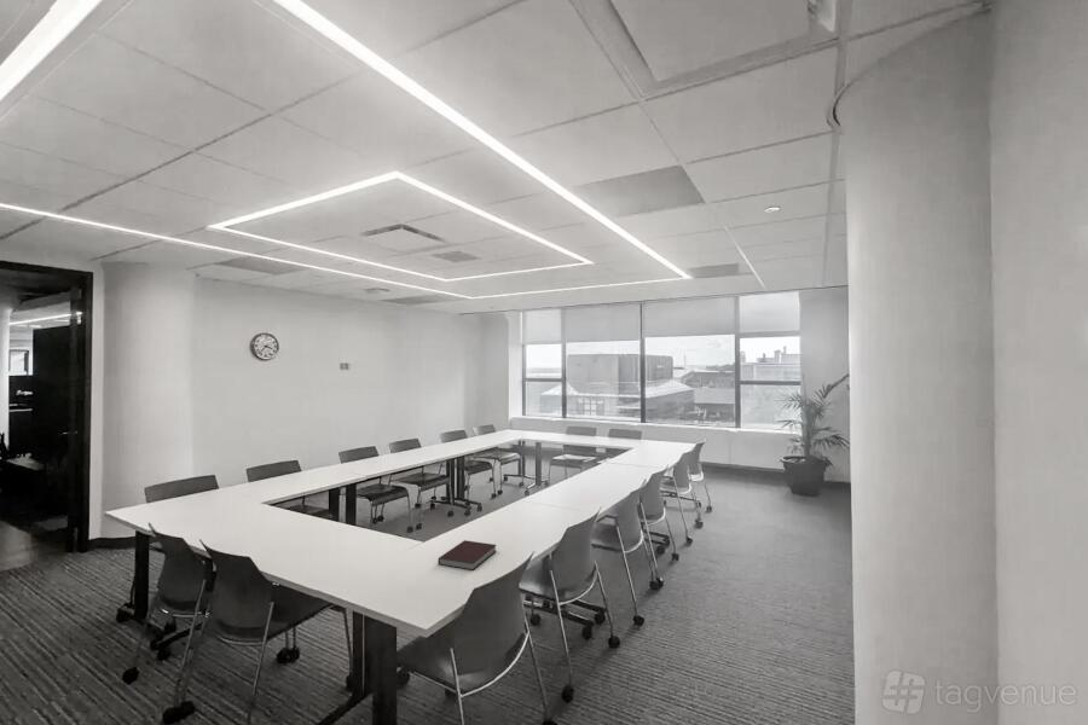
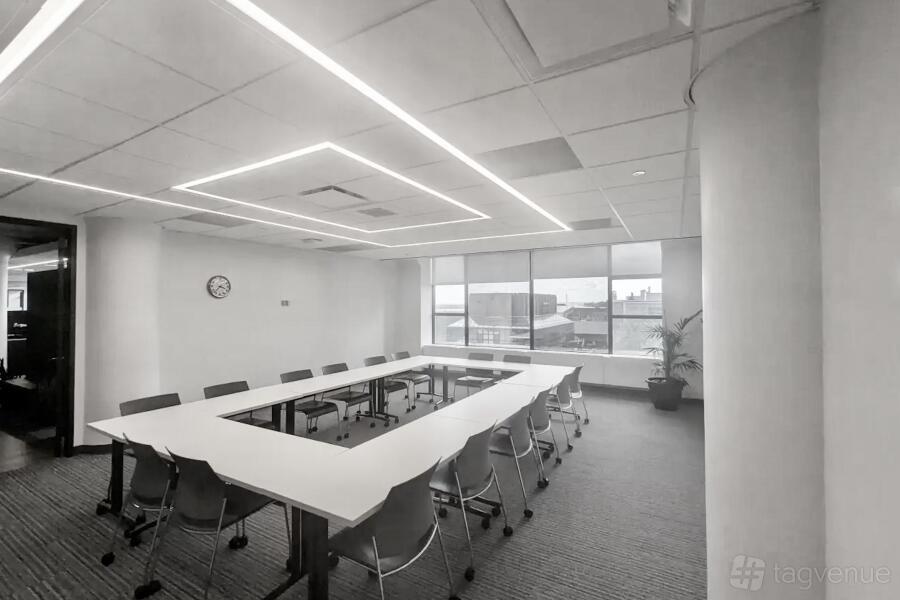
- notebook (468, 553)
